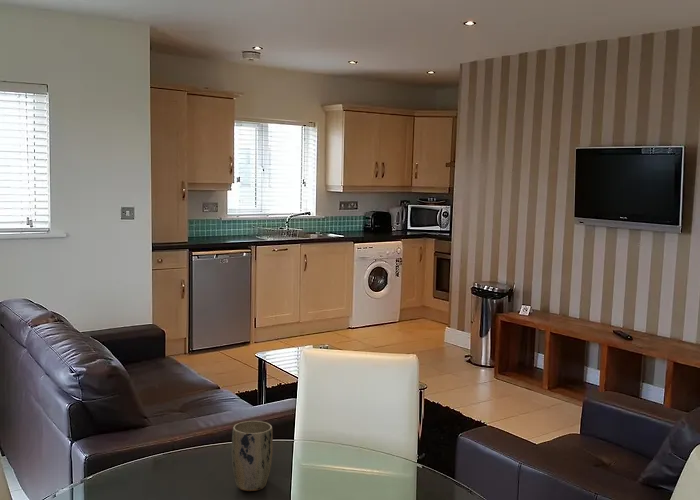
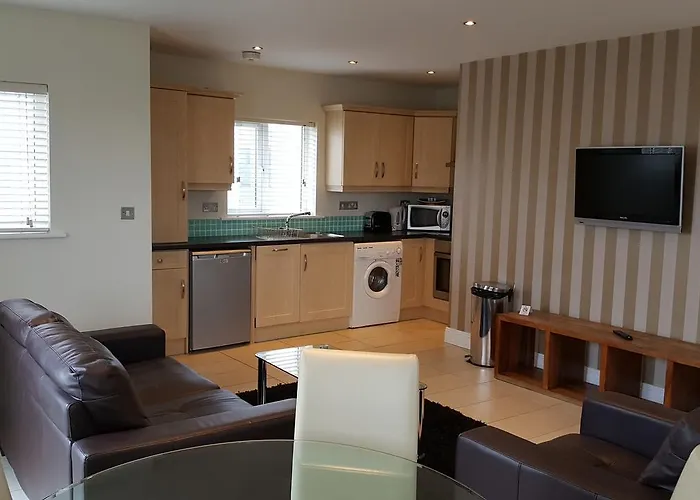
- plant pot (252, 456)
